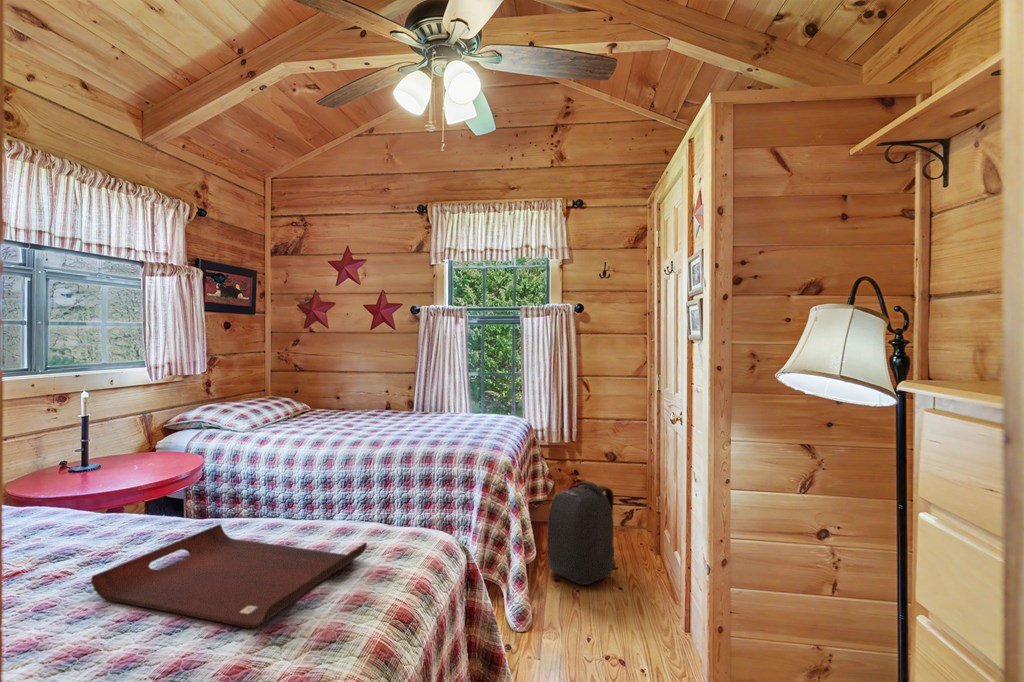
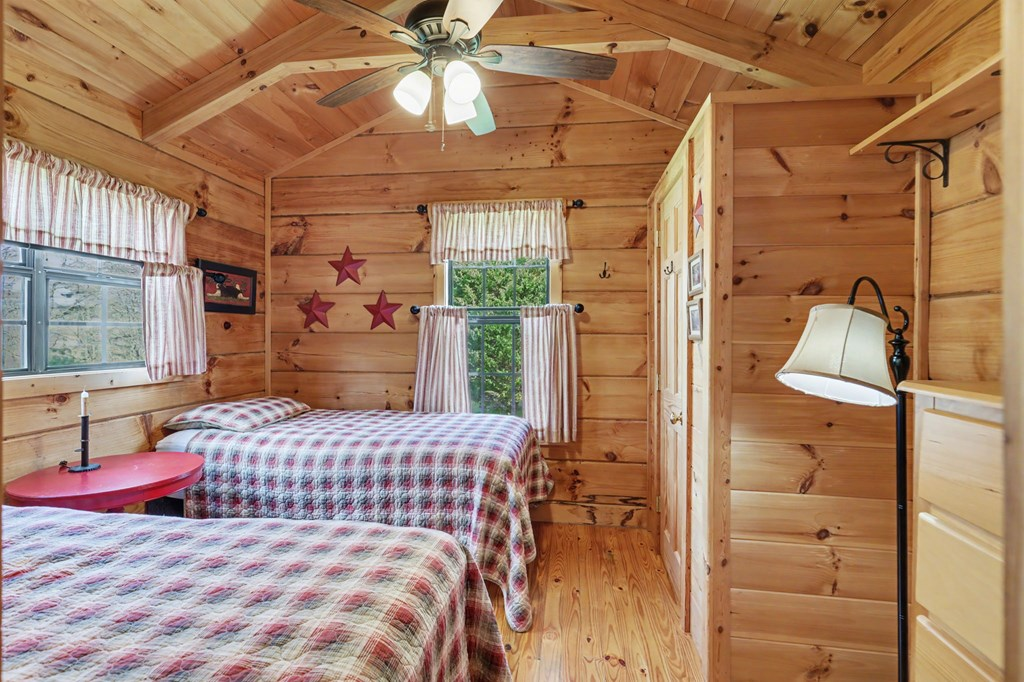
- serving tray (239, 567)
- backpack (584, 528)
